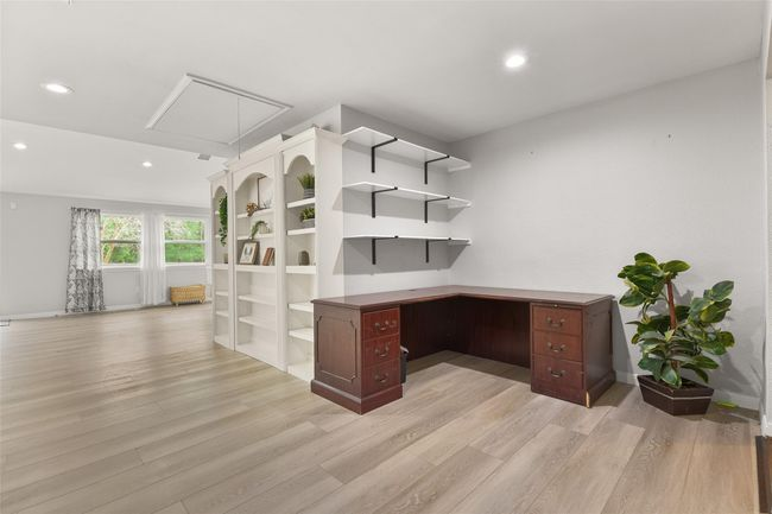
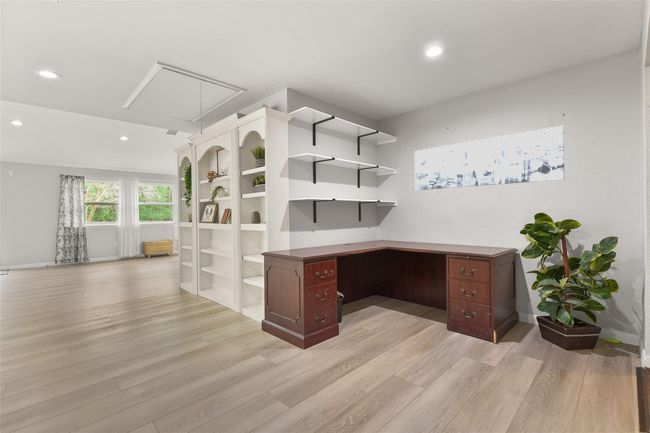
+ wall art (478, 163)
